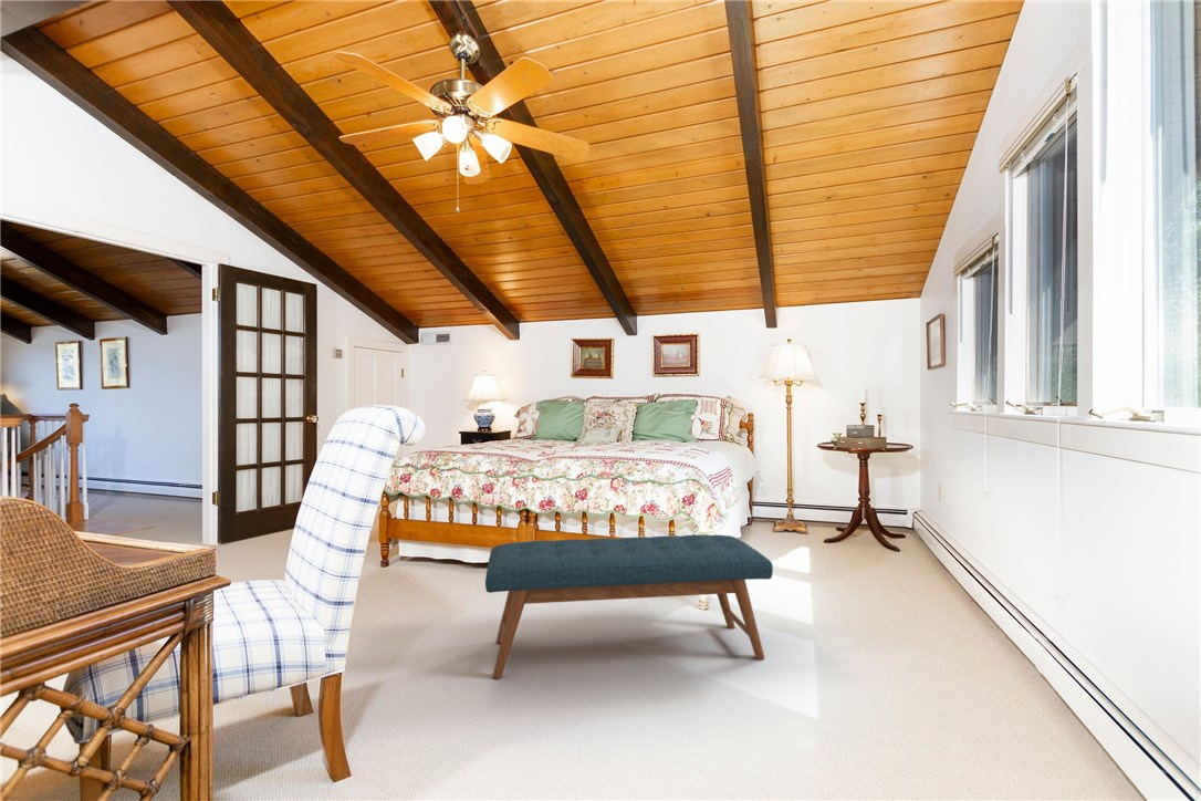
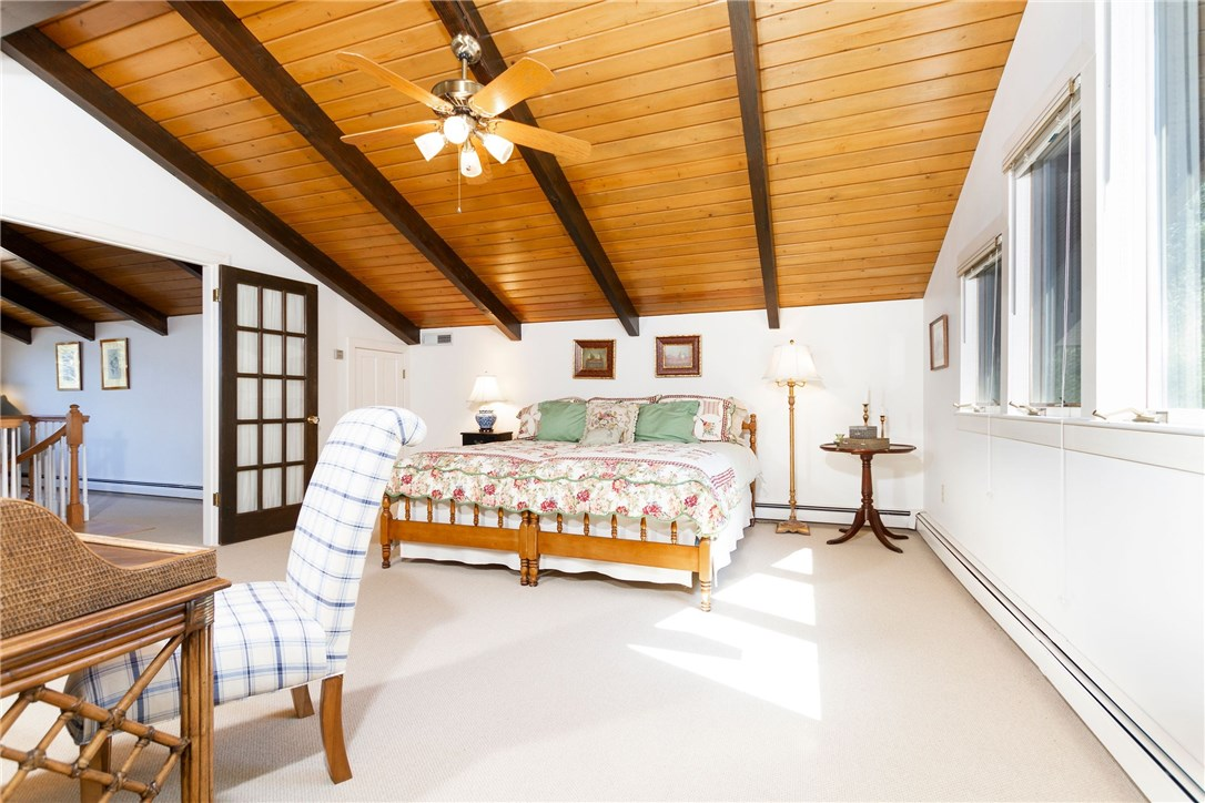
- bench (625, 596)
